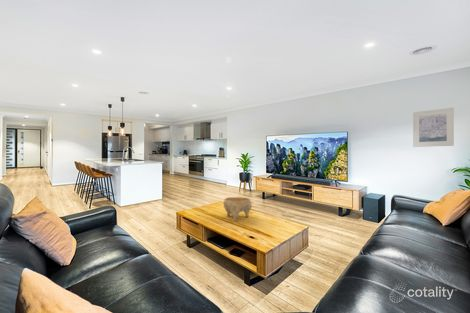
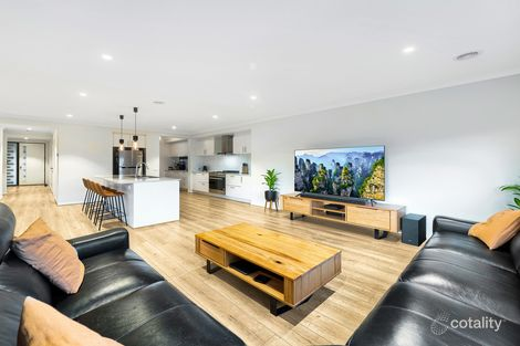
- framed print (432, 128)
- decorative bowl (238, 208)
